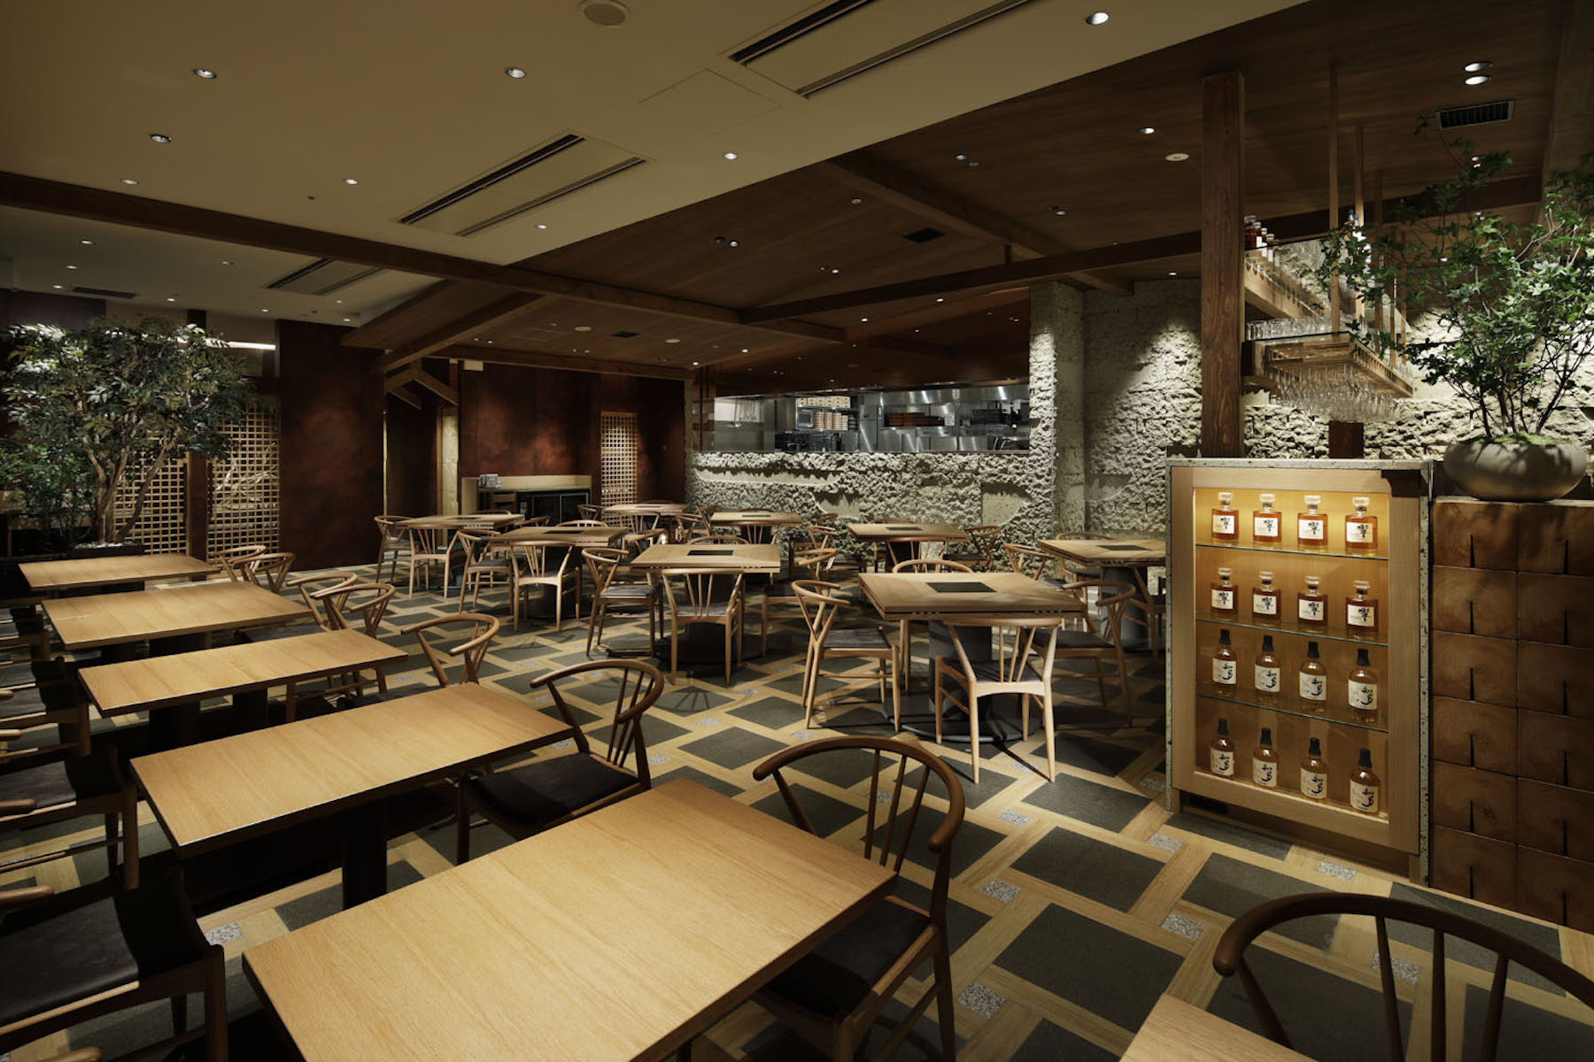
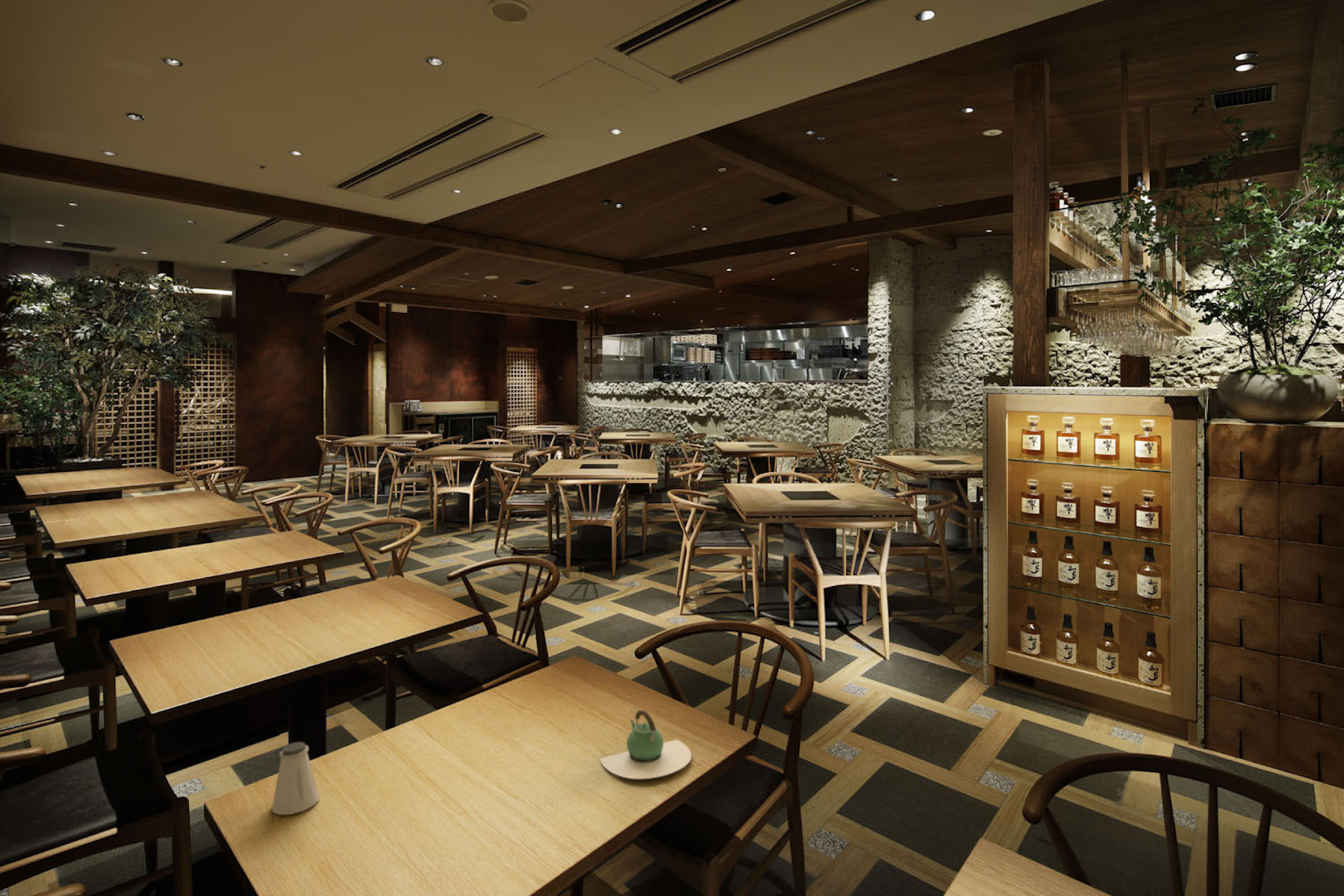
+ saltshaker (295, 774)
+ teapot (644, 732)
